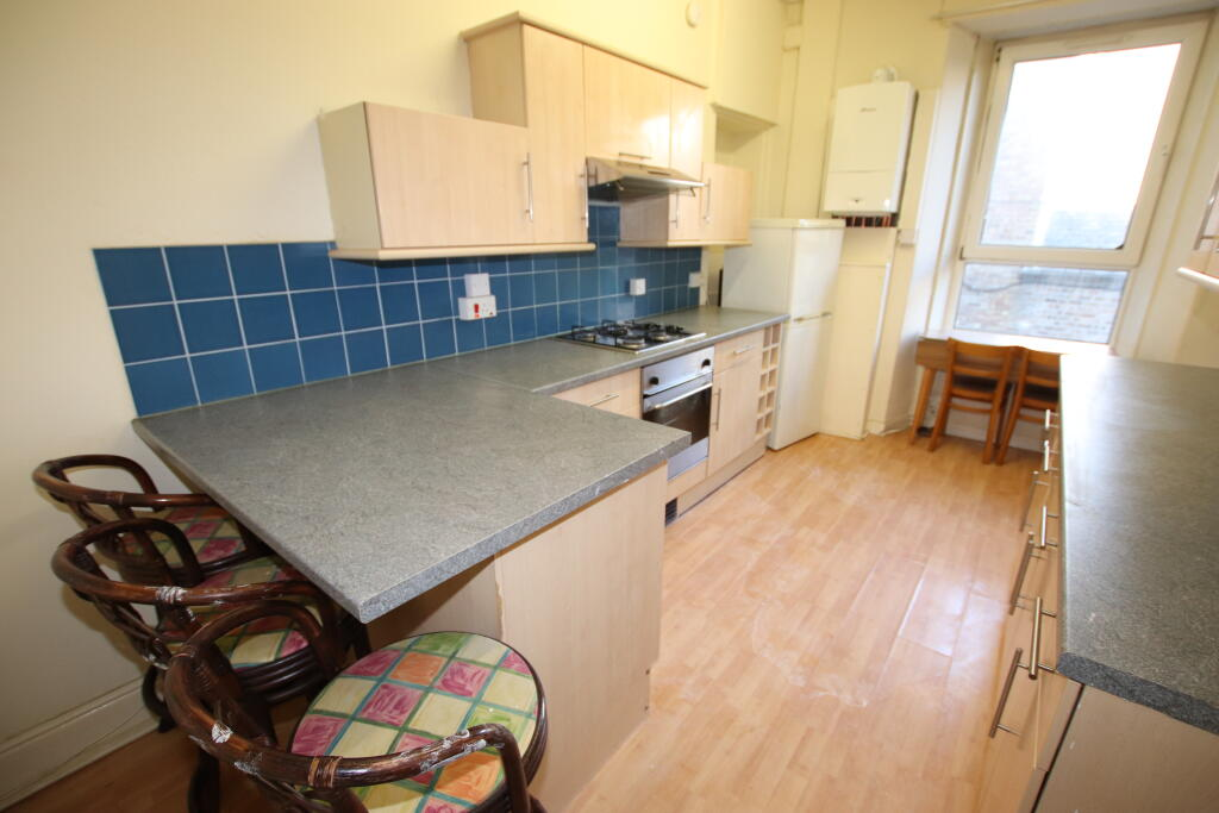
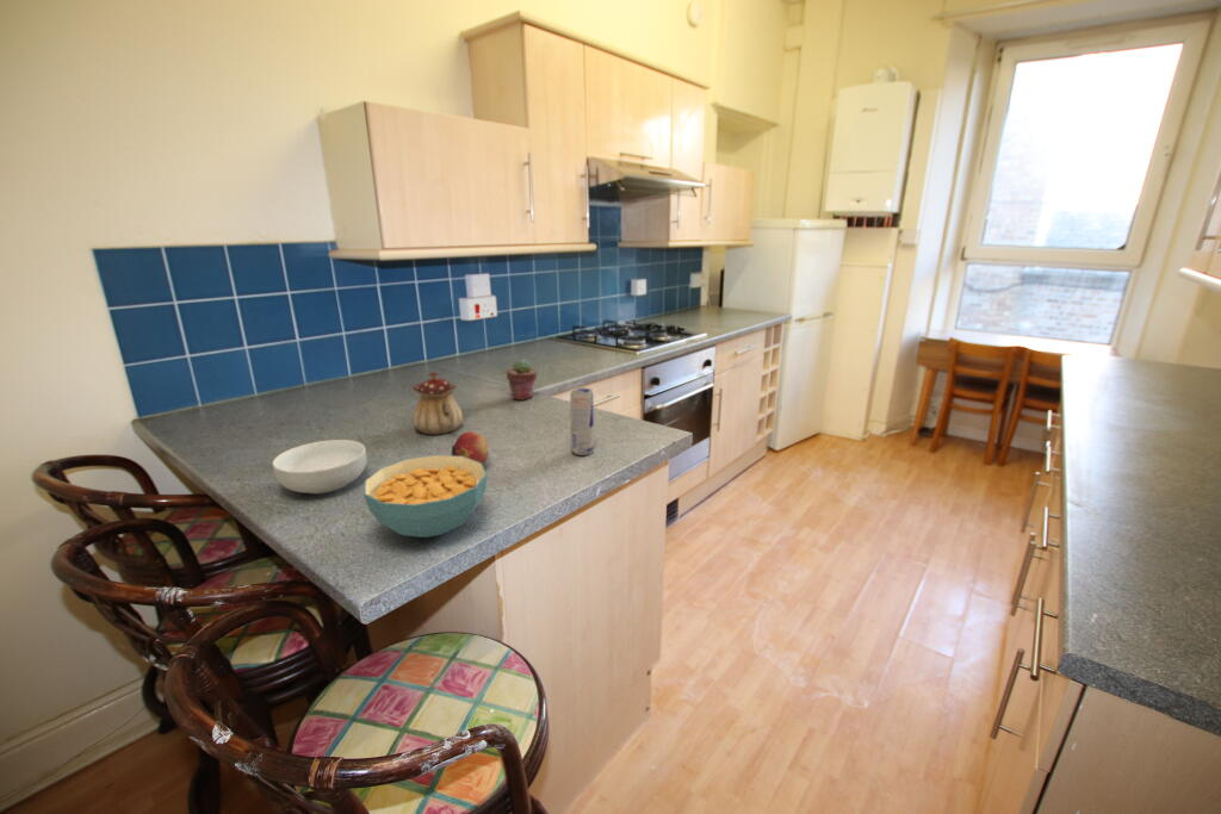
+ beverage can (582, 421)
+ cereal bowl (429, 503)
+ teapot (438, 400)
+ fruit (470, 451)
+ cereal bowl (323, 470)
+ potted succulent (521, 378)
